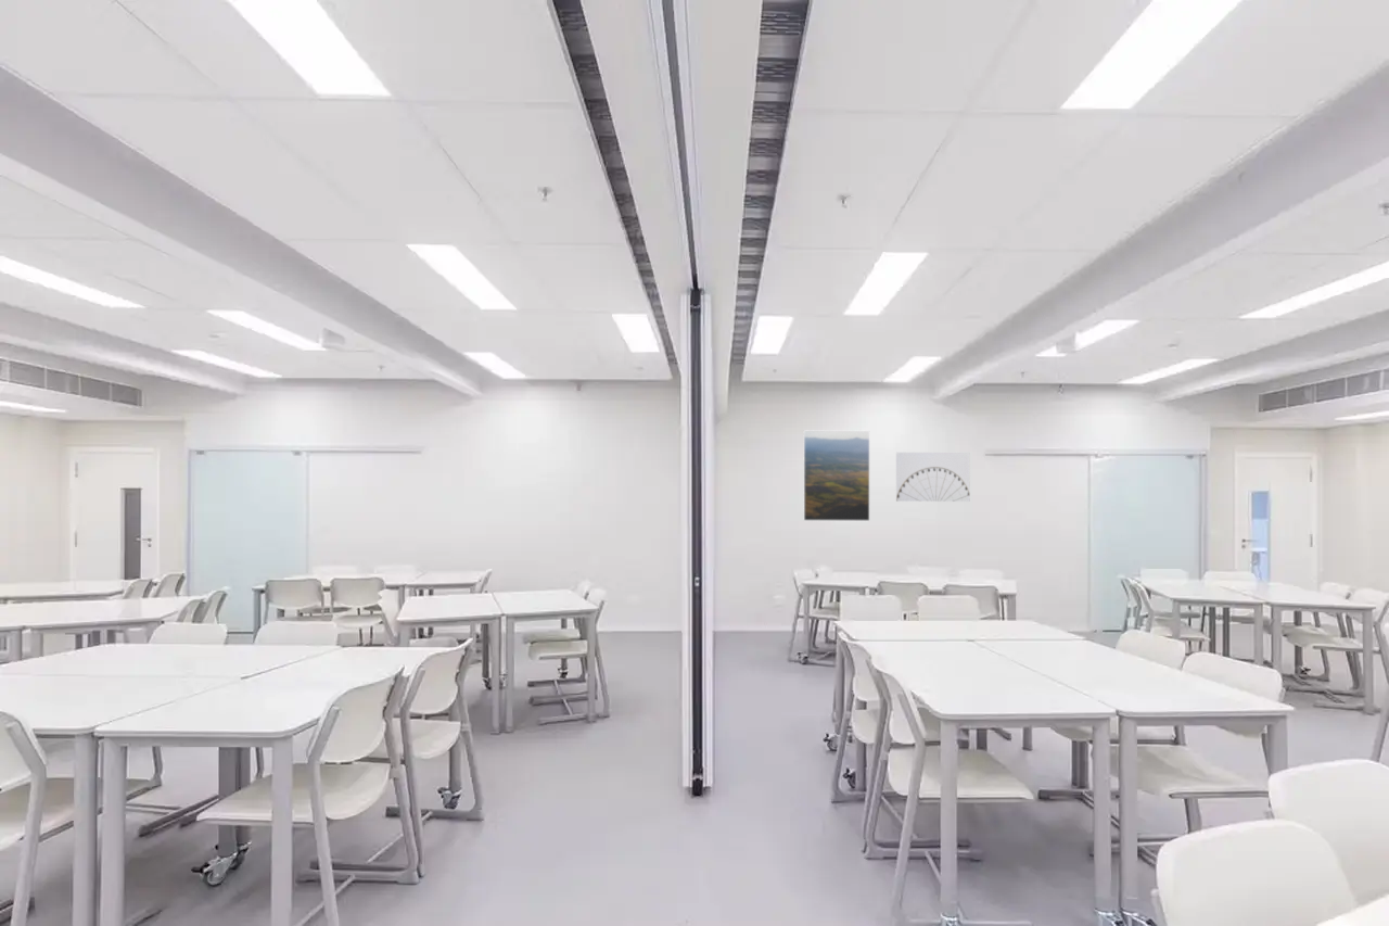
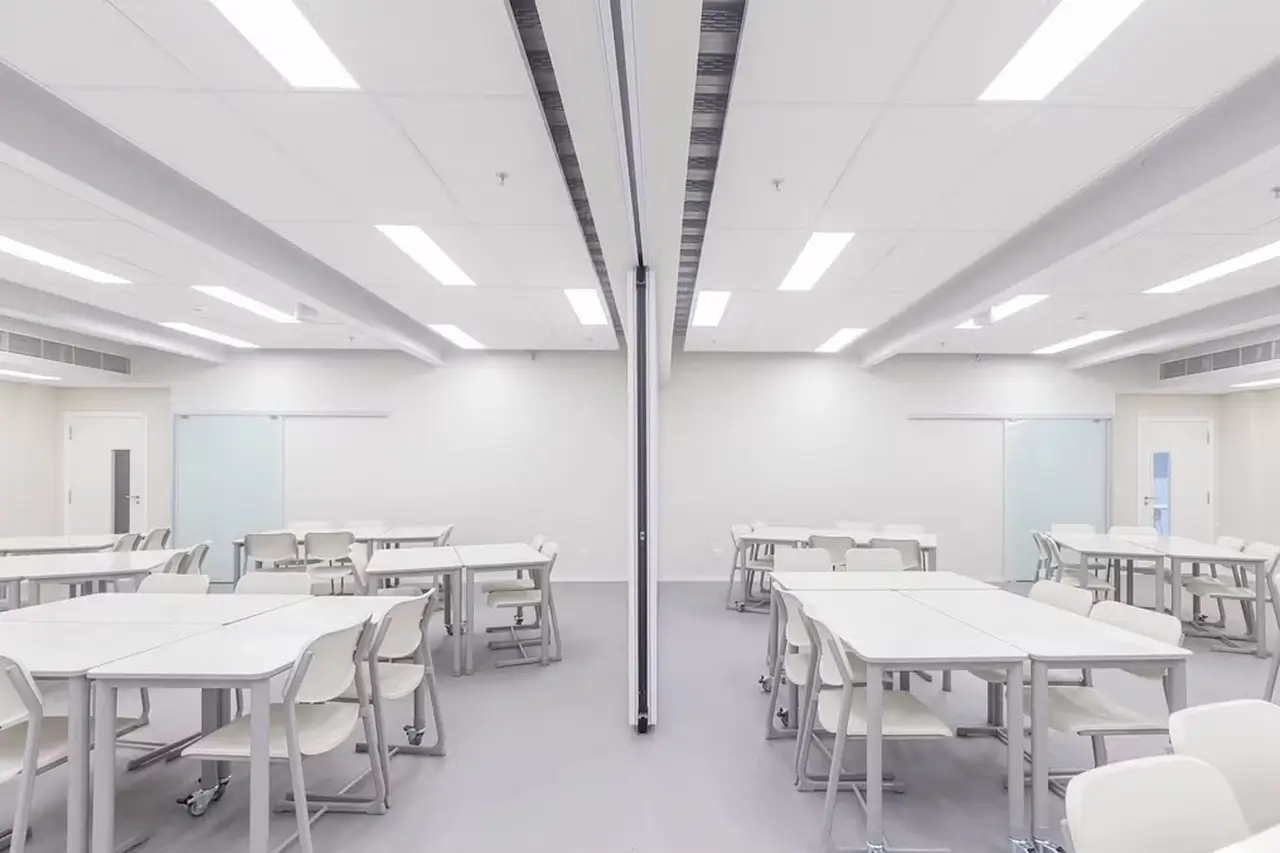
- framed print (836, 475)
- wall art (932, 477)
